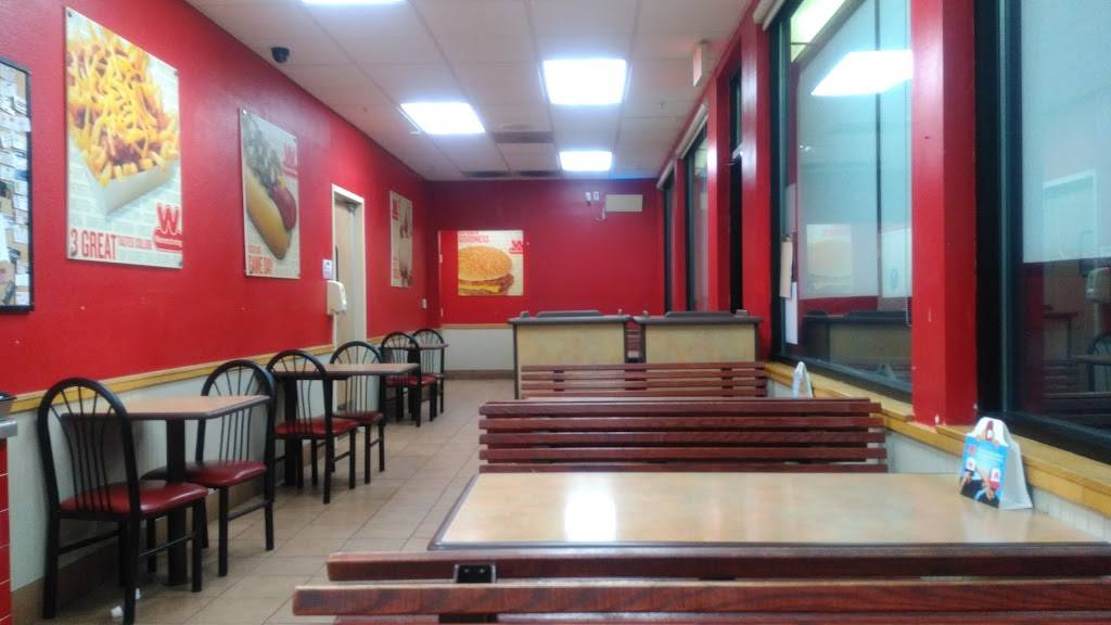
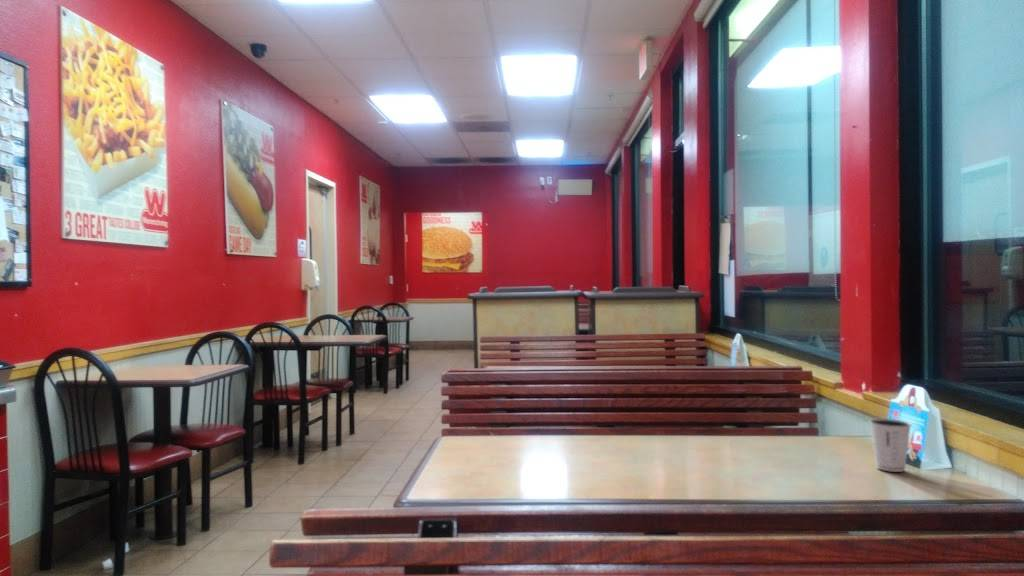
+ dixie cup (890, 445)
